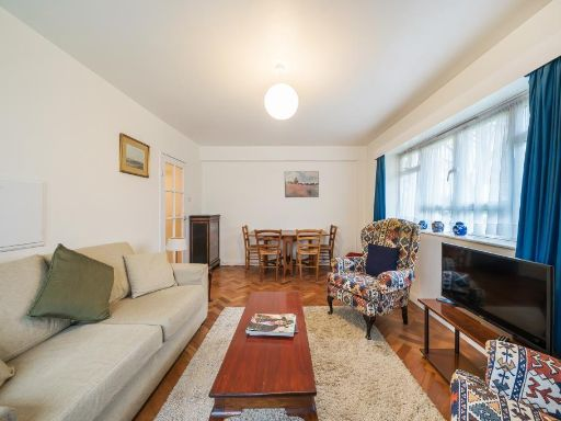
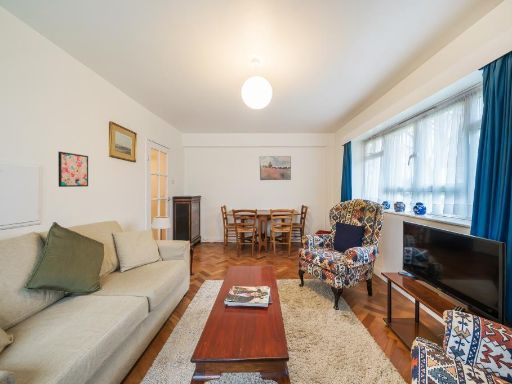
+ wall art (74, 170)
